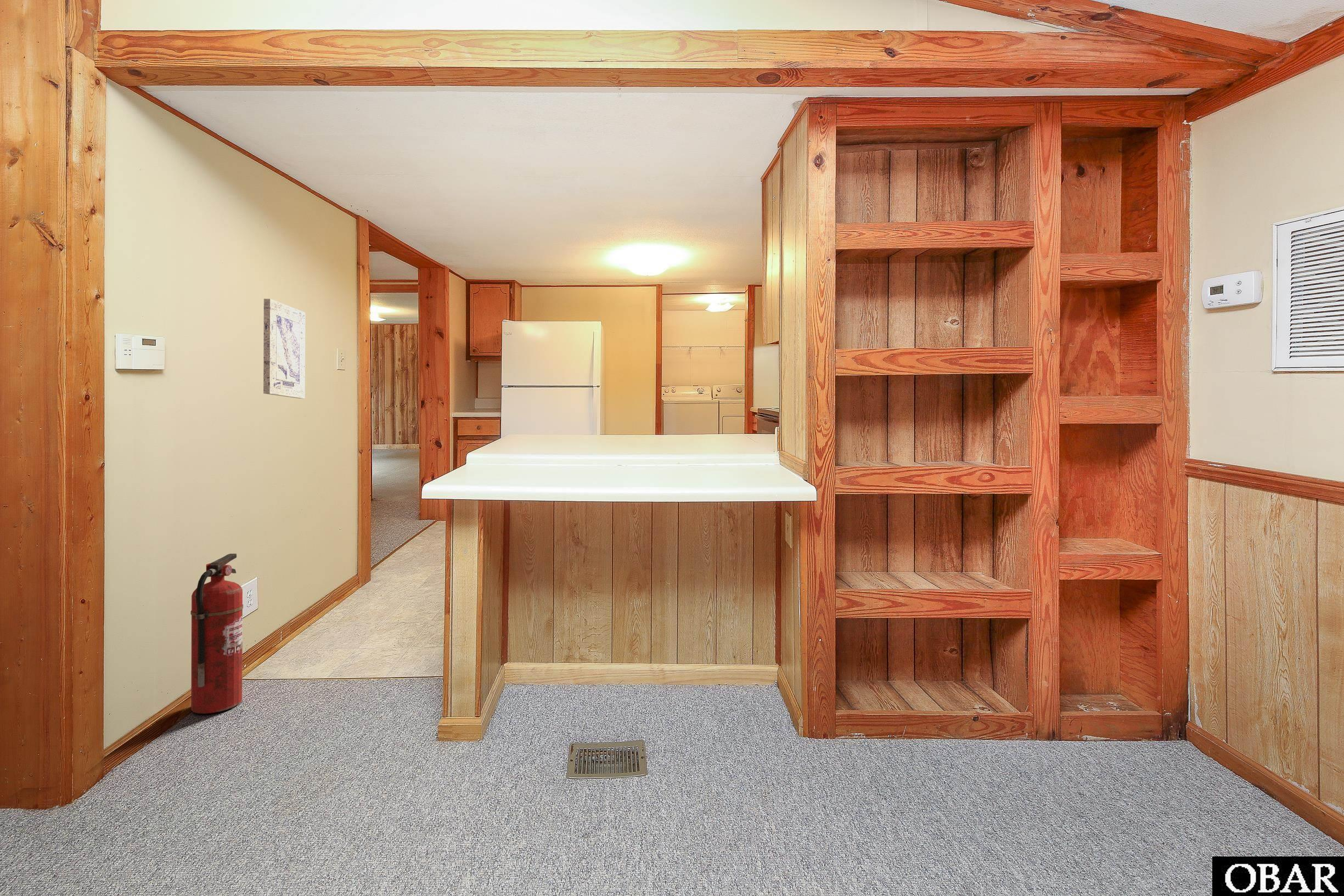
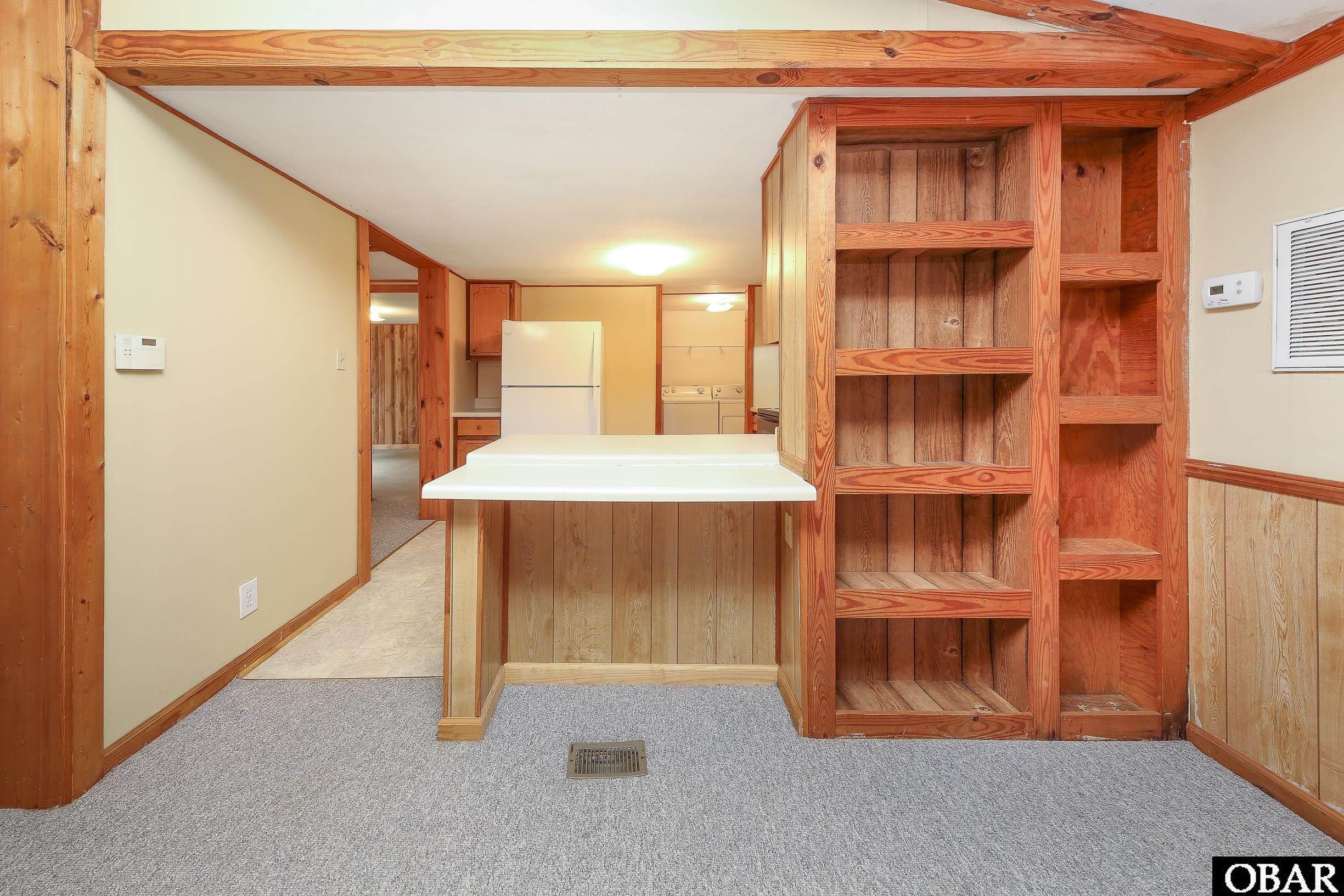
- fire extinguisher (217, 632)
- wall art (285, 351)
